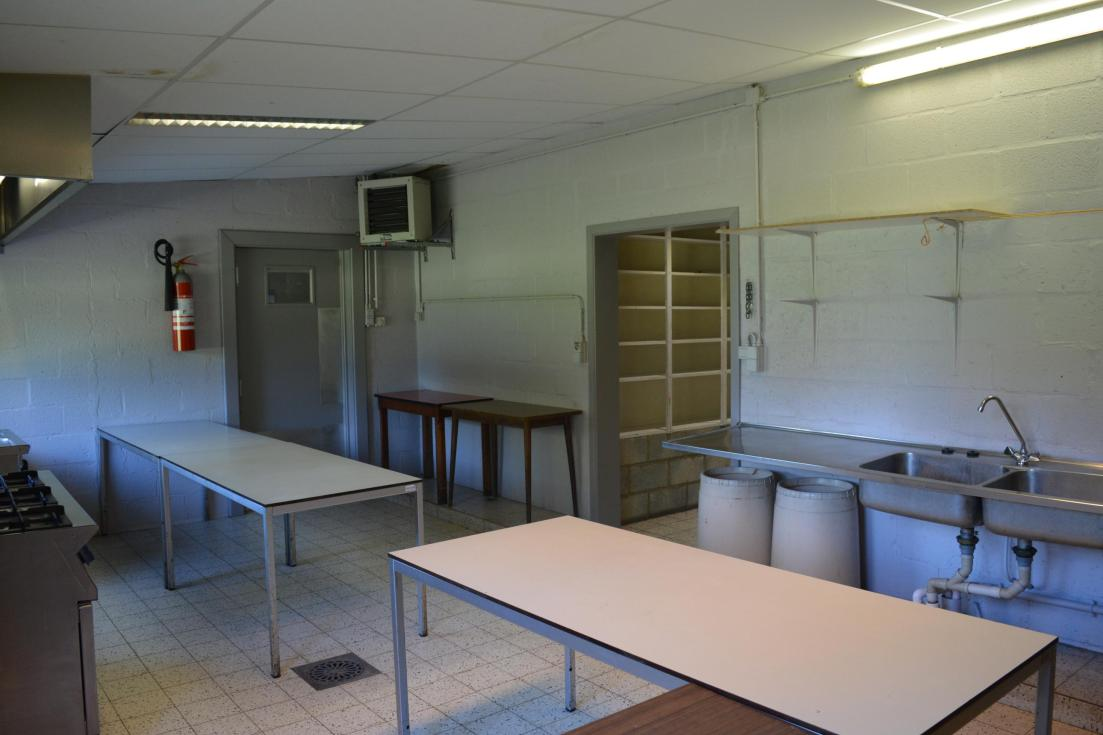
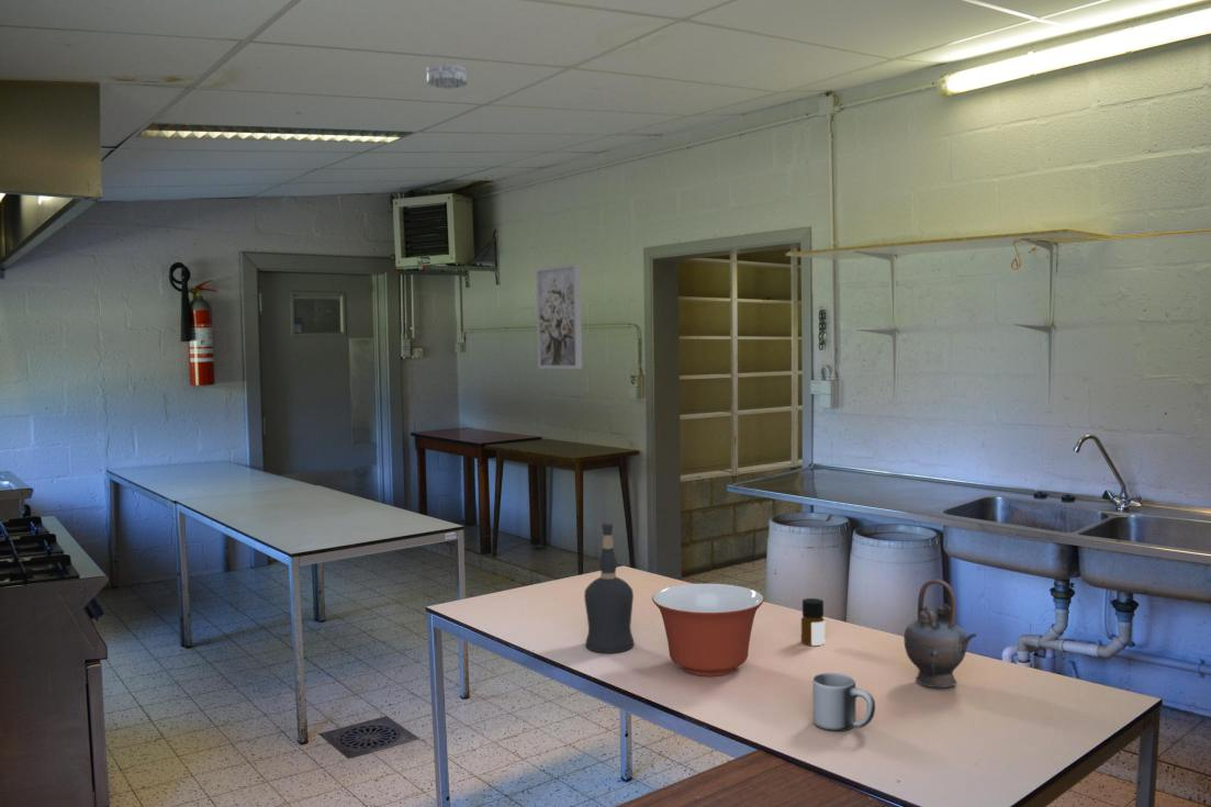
+ teapot (941, 632)
+ mixing bowl (708, 631)
+ bottle (812, 621)
+ mug (843, 704)
+ wall art (558, 317)
+ smoke detector (447, 75)
+ liquor bottle (608, 584)
